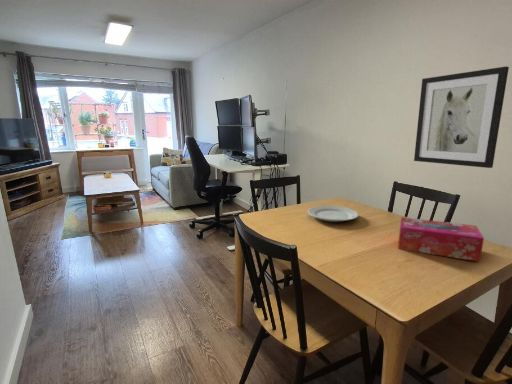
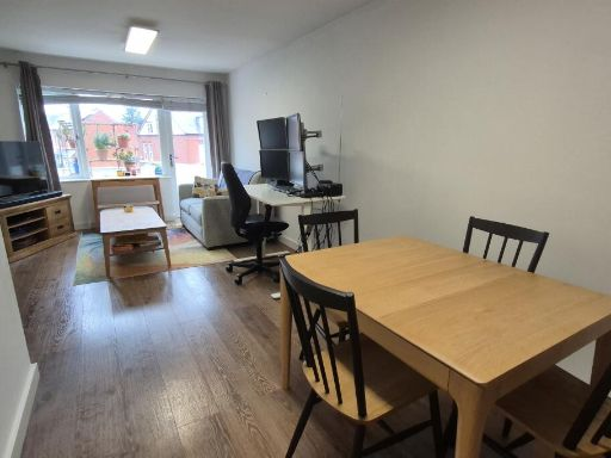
- wall art (455, 120)
- chinaware (332, 214)
- tissue box (436, 237)
